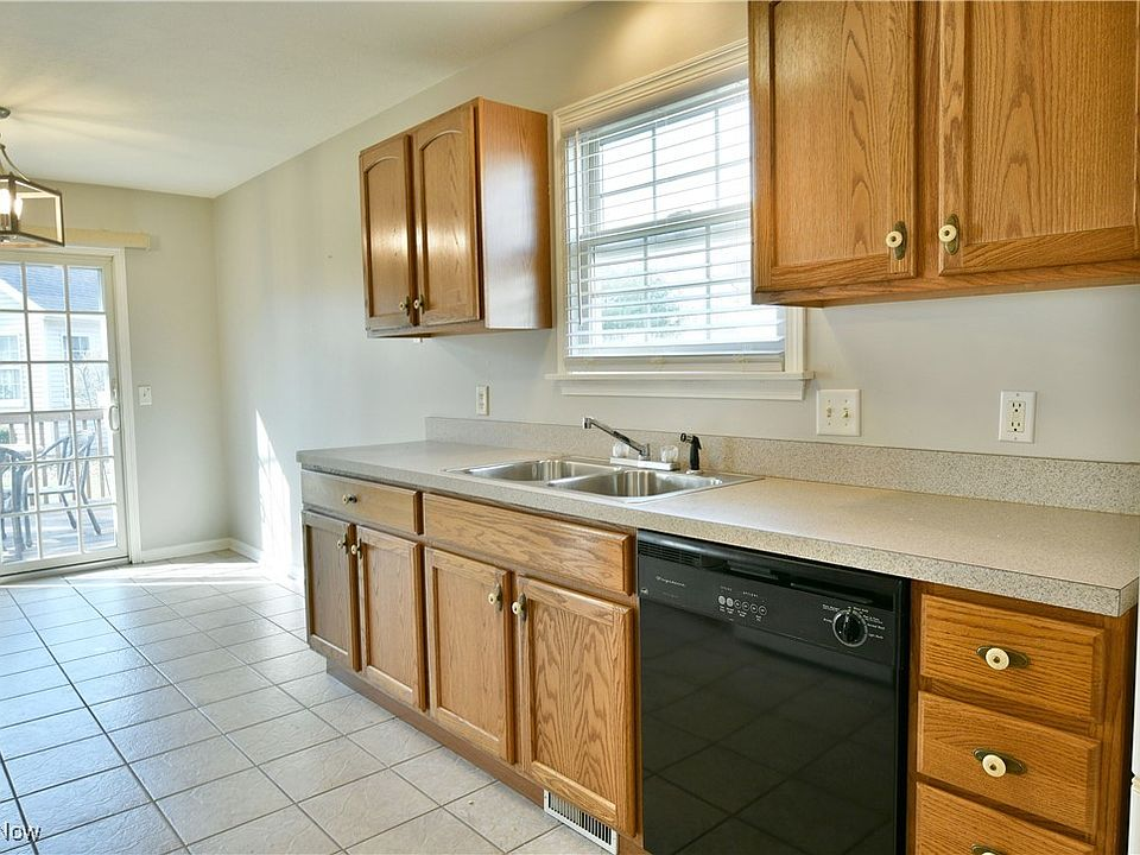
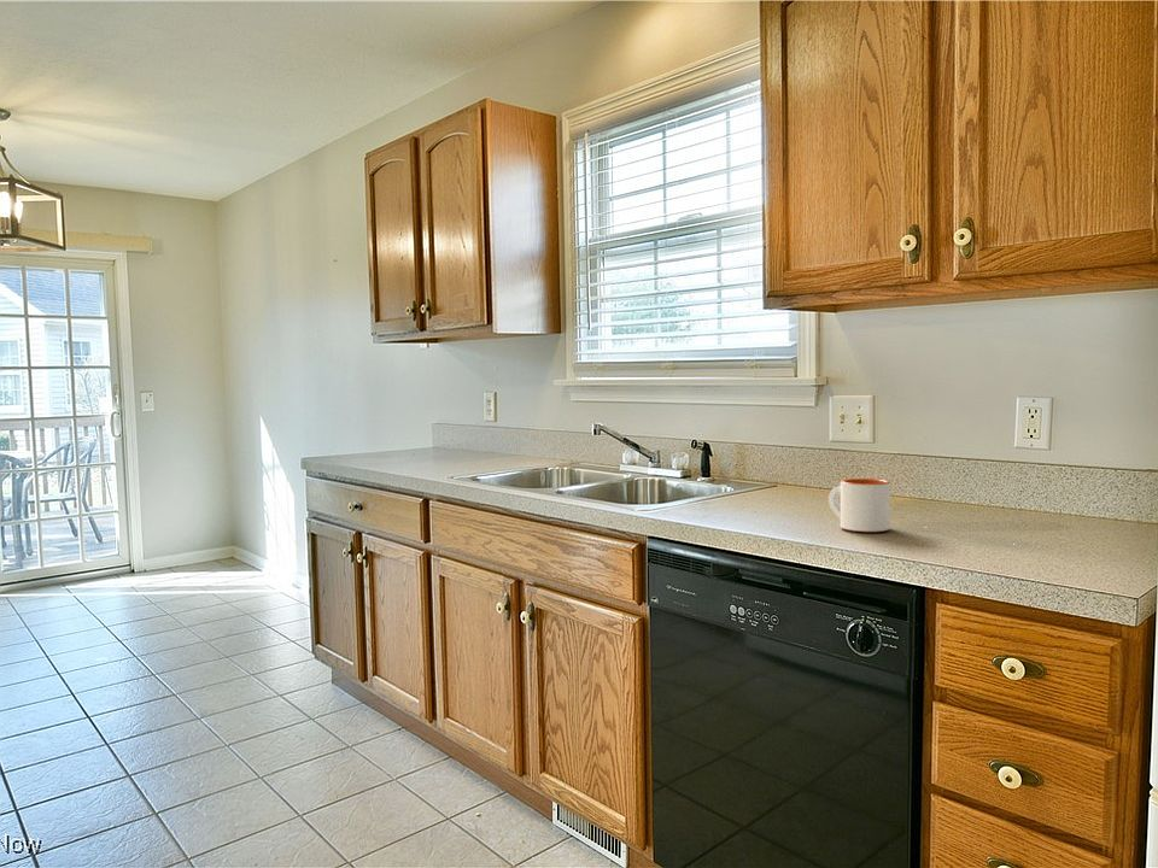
+ mug (858, 504)
